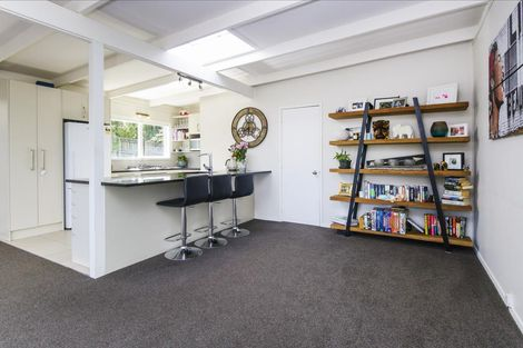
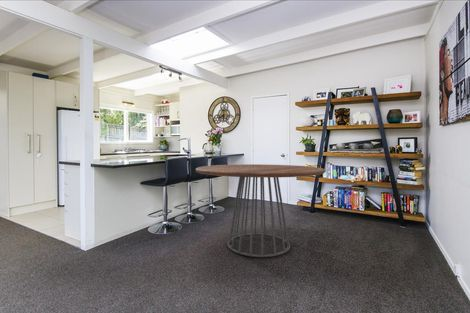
+ dining table (256, 205)
